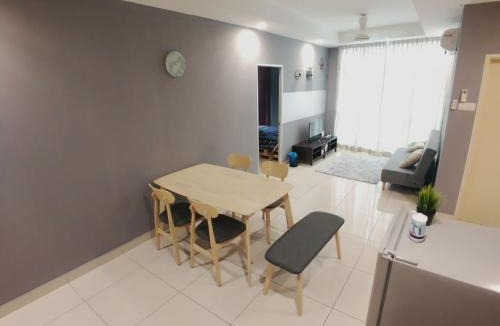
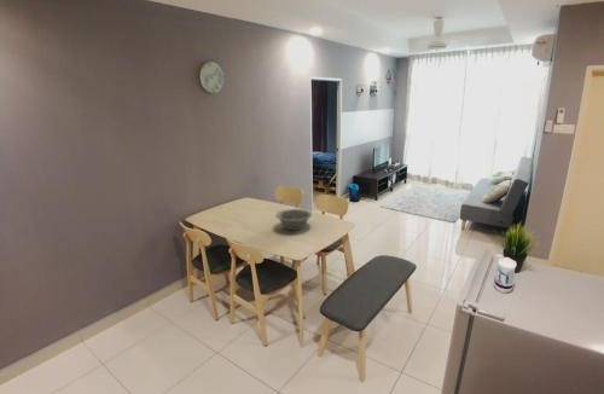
+ decorative bowl (294, 220)
